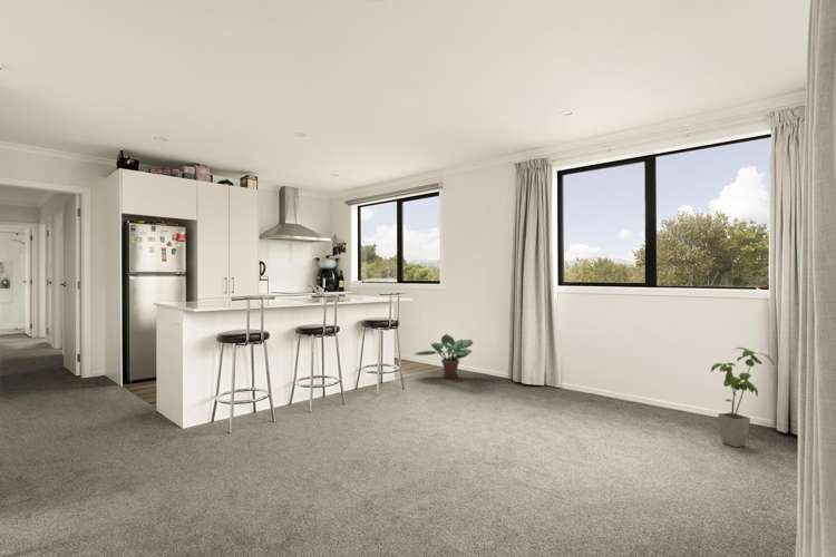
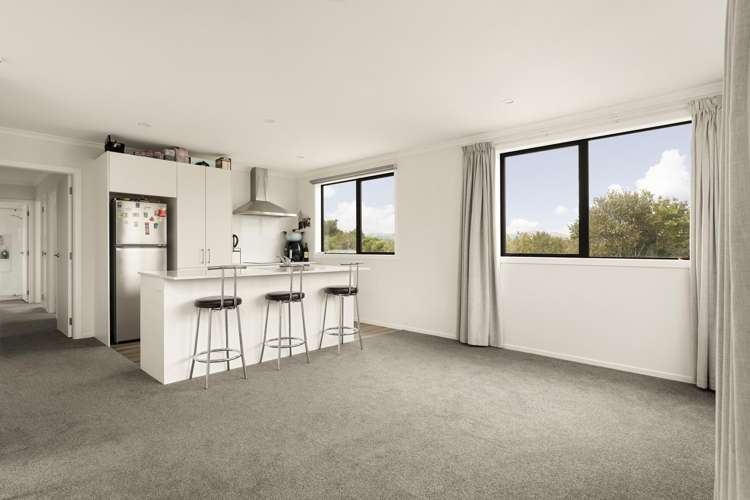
- potted plant (453, 353)
- house plant (741, 395)
